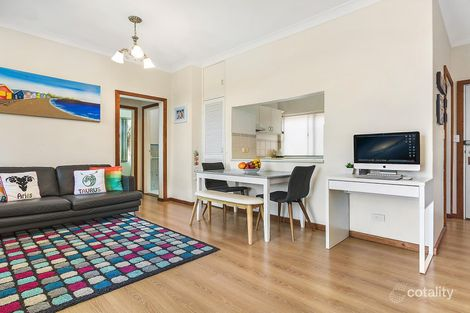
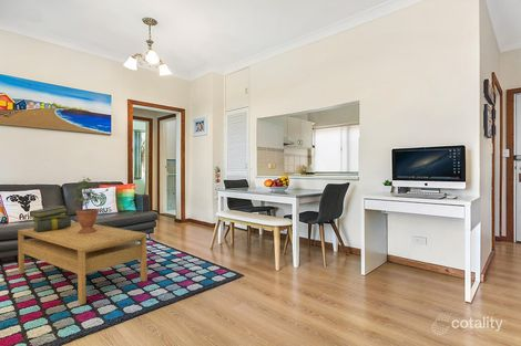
+ potted plant (84, 203)
+ coffee table (80, 254)
+ stack of books (50, 218)
